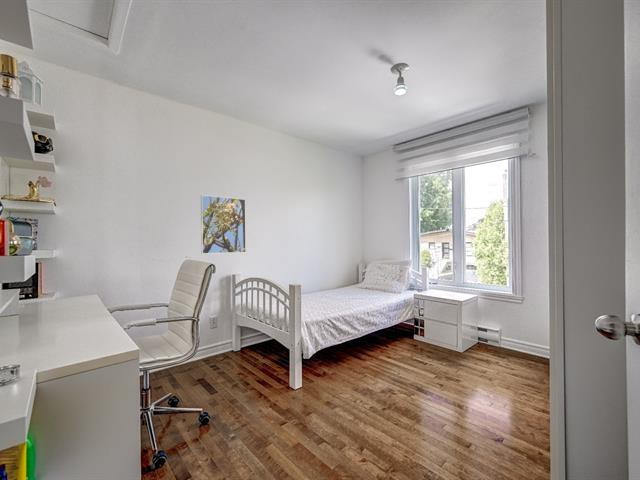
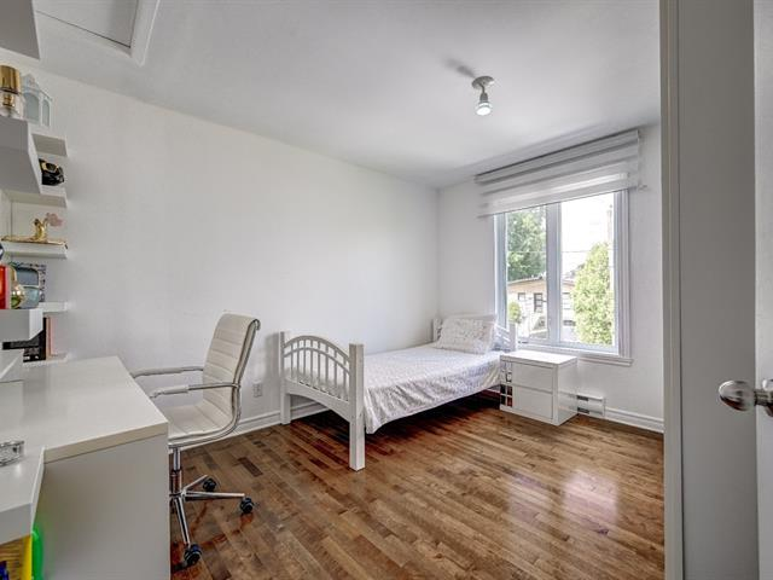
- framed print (224, 225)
